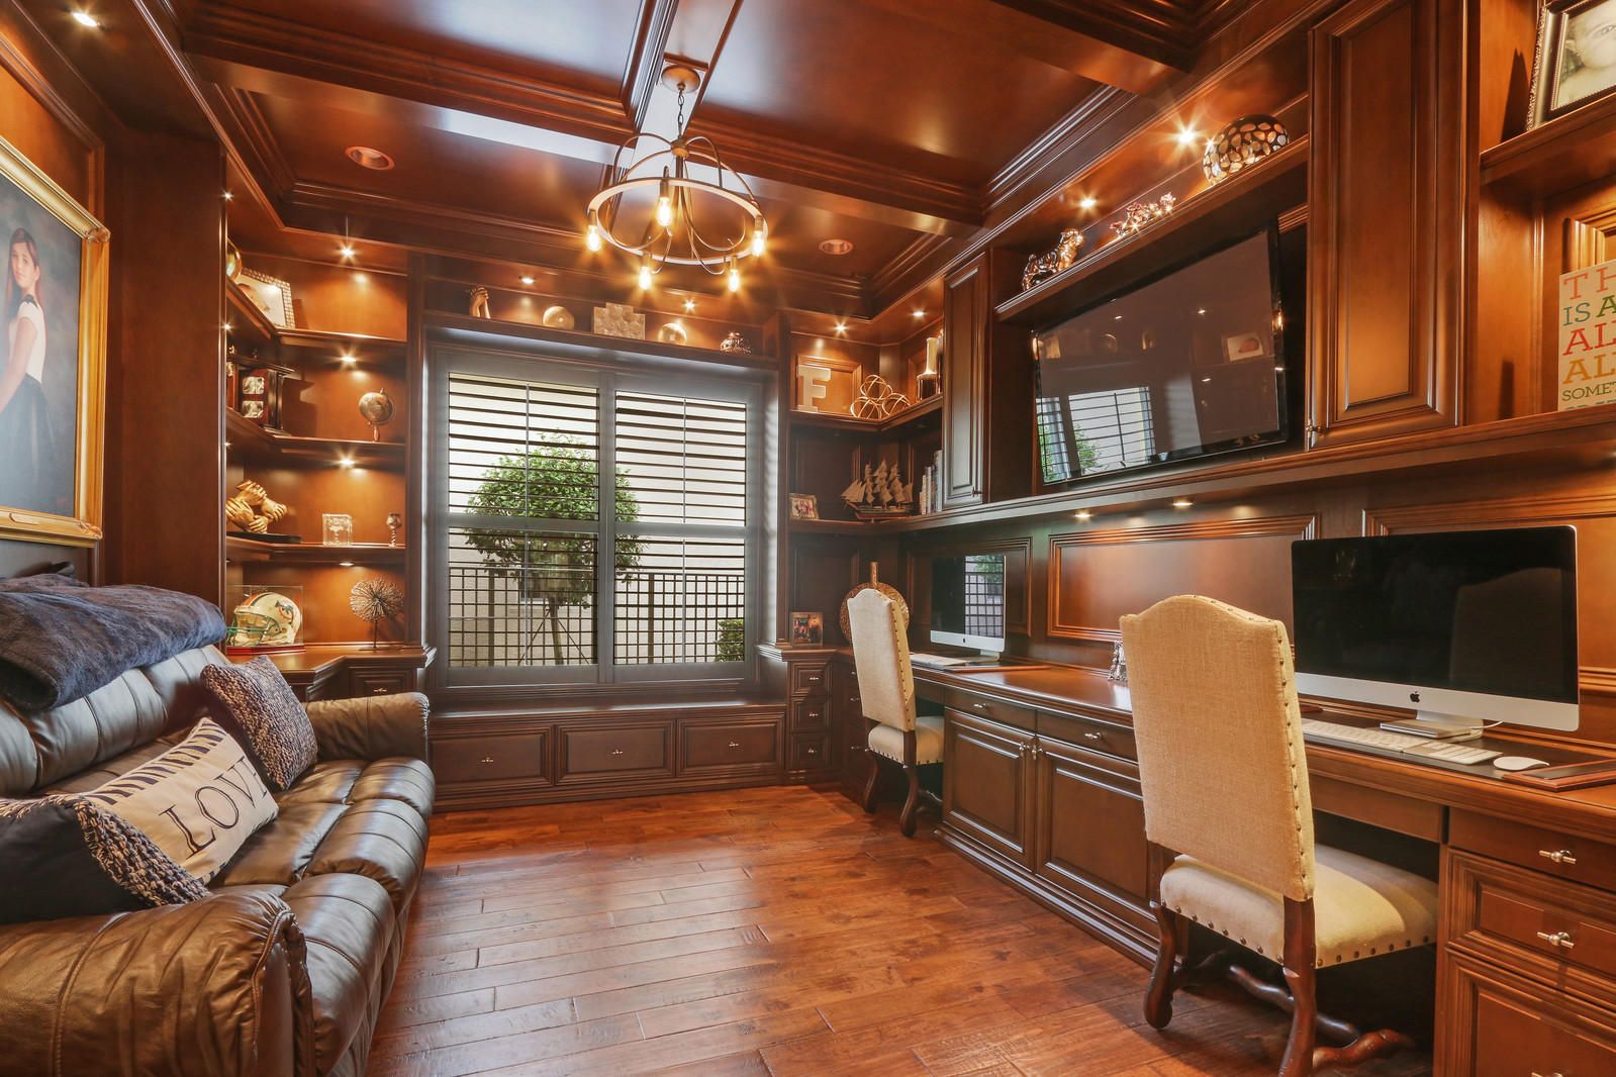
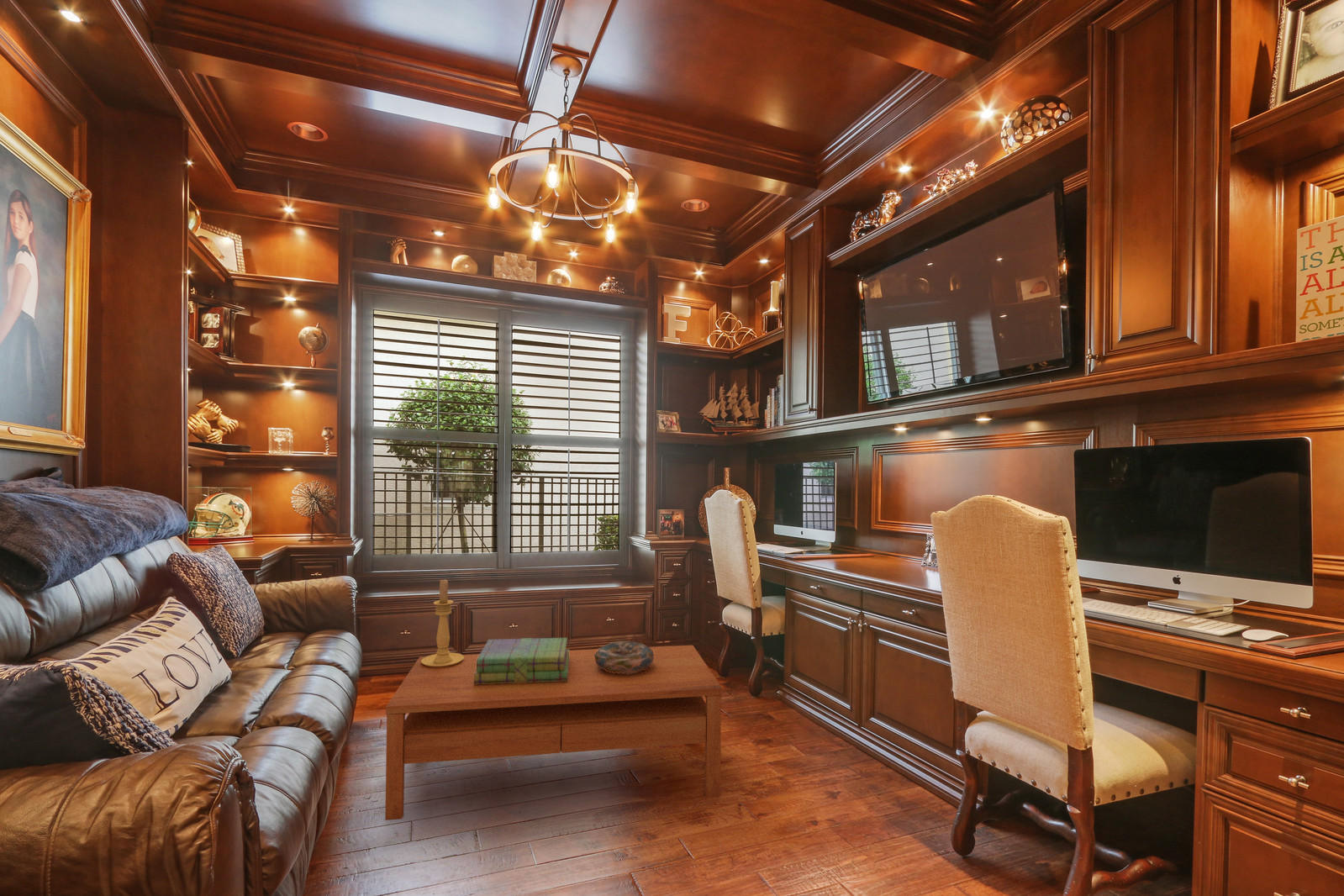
+ candle holder (443, 619)
+ coffee table (561, 722)
+ decorative bowl (625, 656)
+ stack of books (524, 659)
